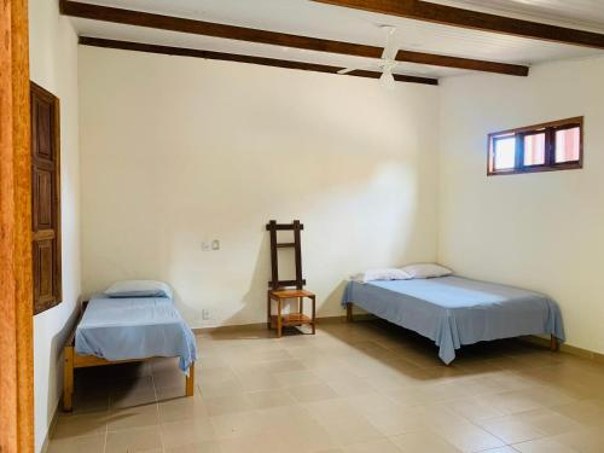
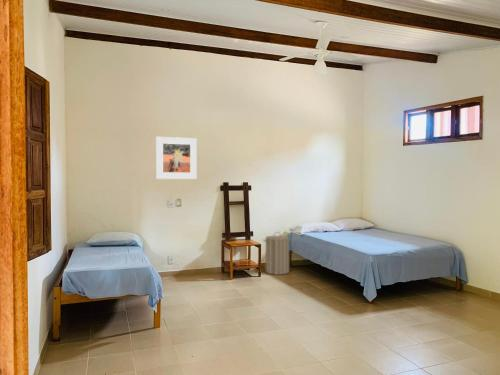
+ laundry hamper (277, 251)
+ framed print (176, 158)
